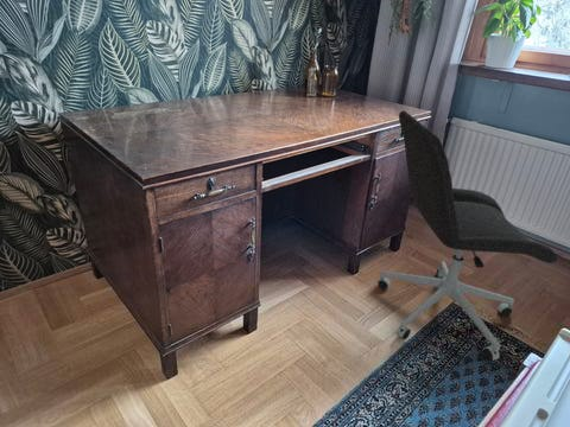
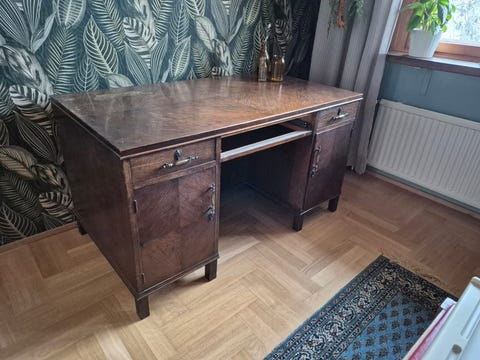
- office chair (463, 228)
